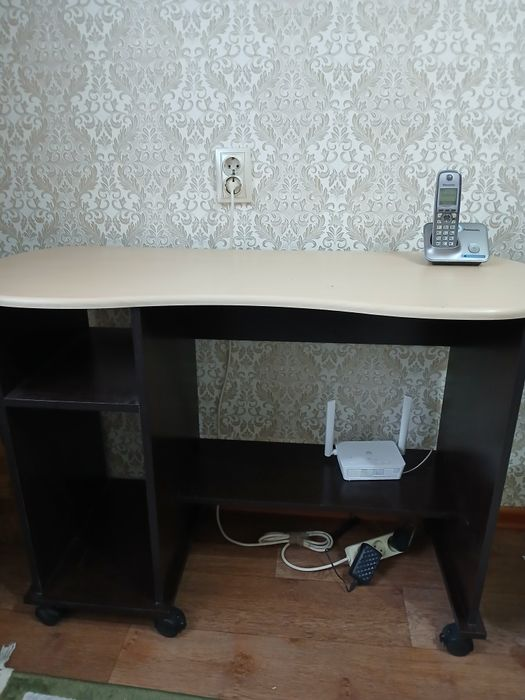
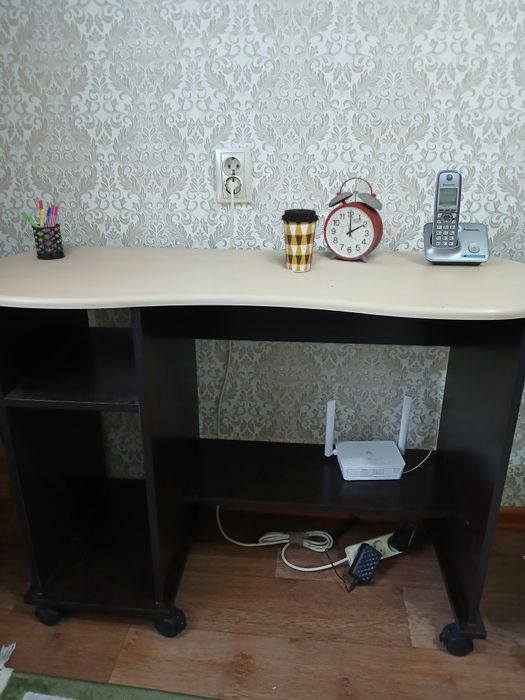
+ coffee cup (299, 240)
+ pen holder (43, 229)
+ alarm clock (354, 219)
